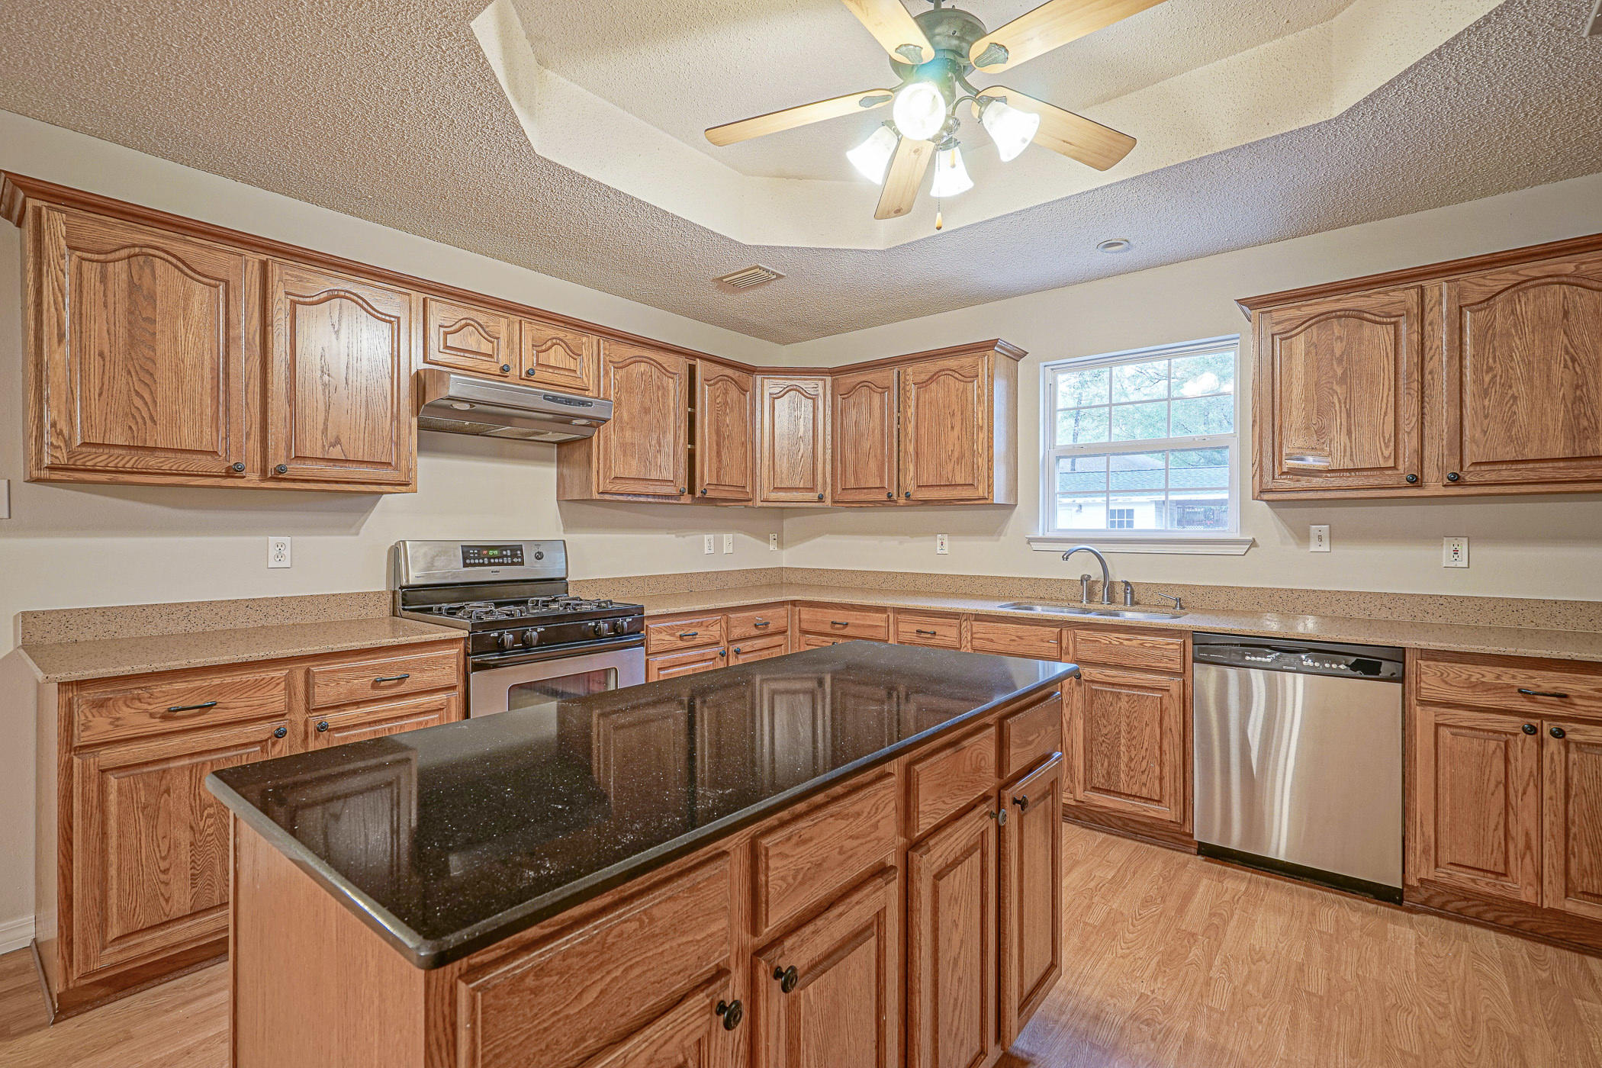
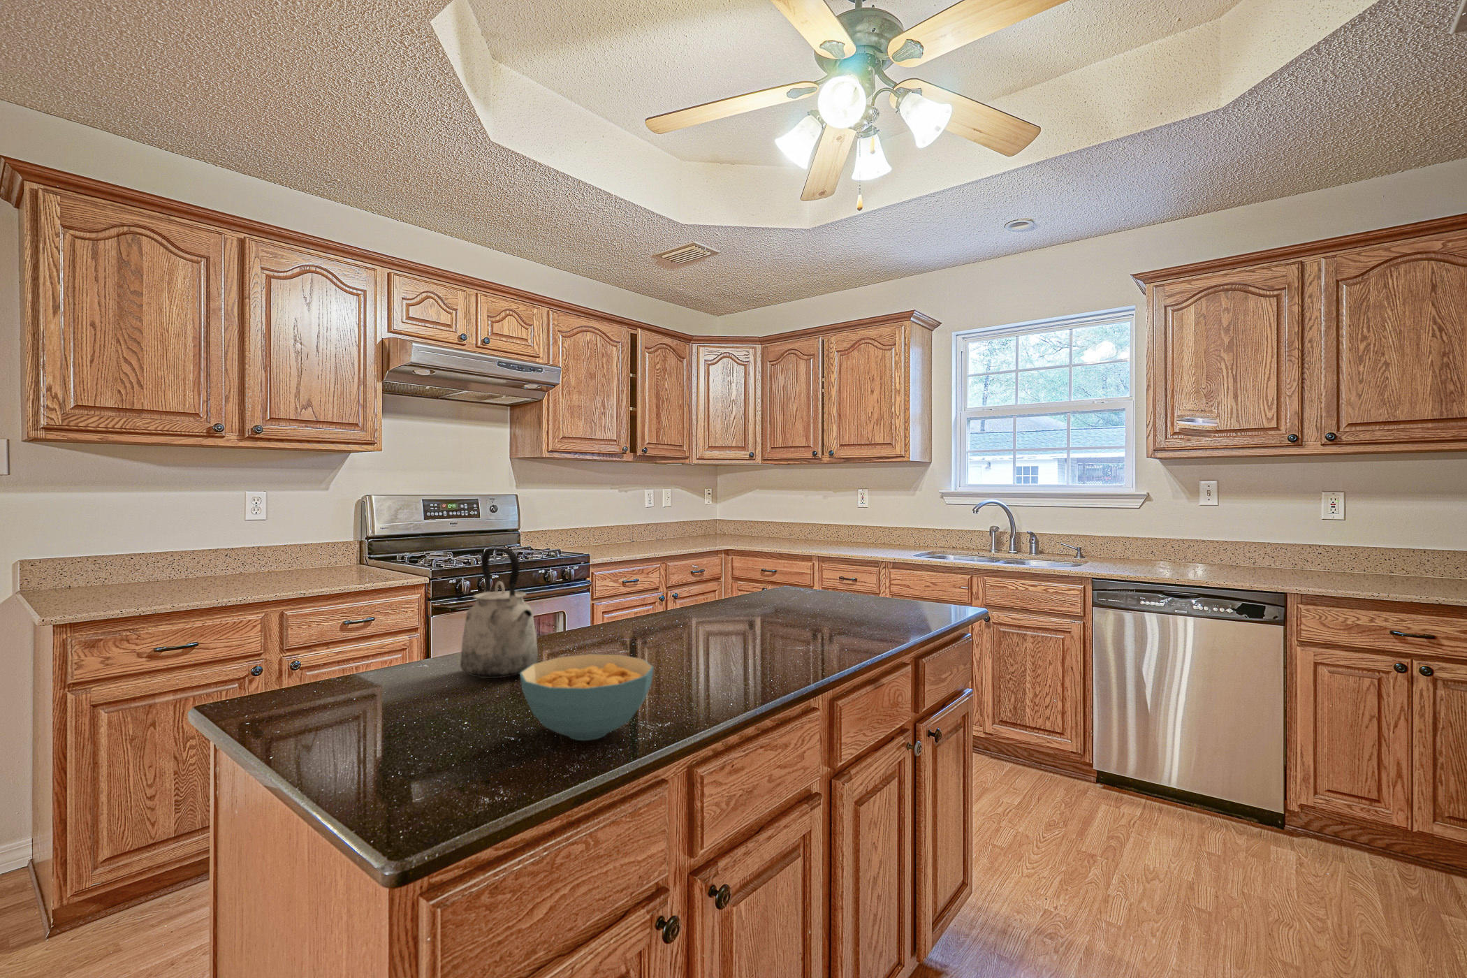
+ cereal bowl (587, 702)
+ kettle (505, 612)
